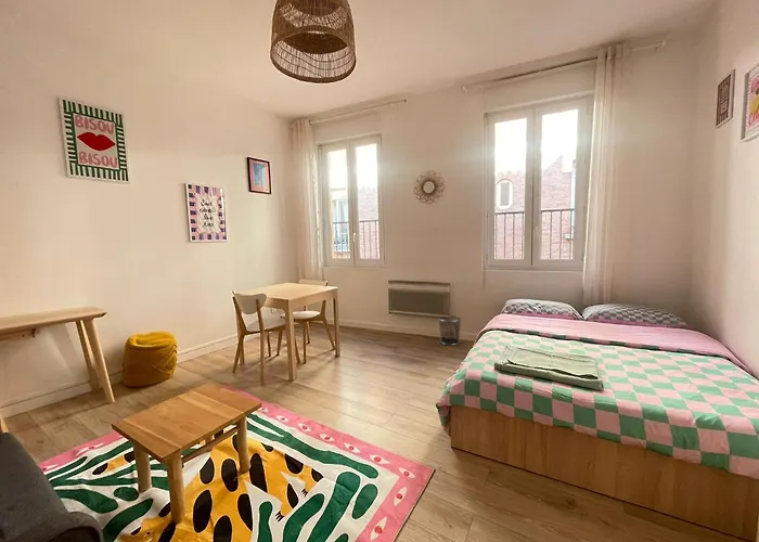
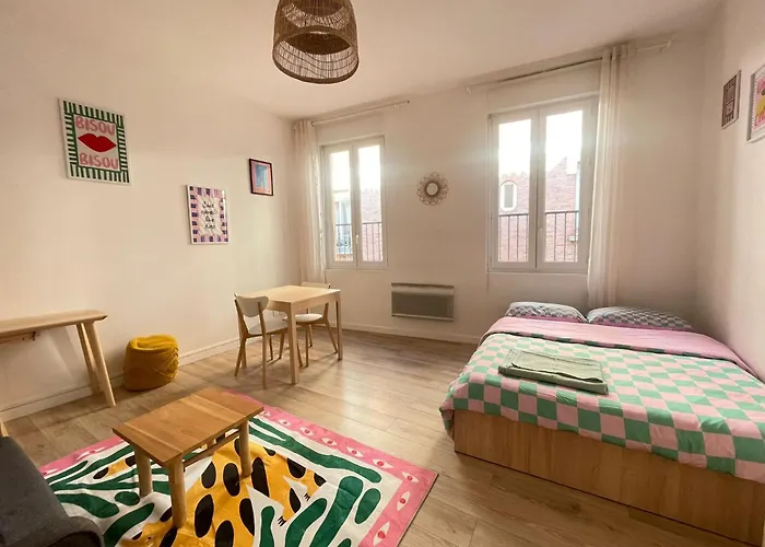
- waste bin (450, 330)
